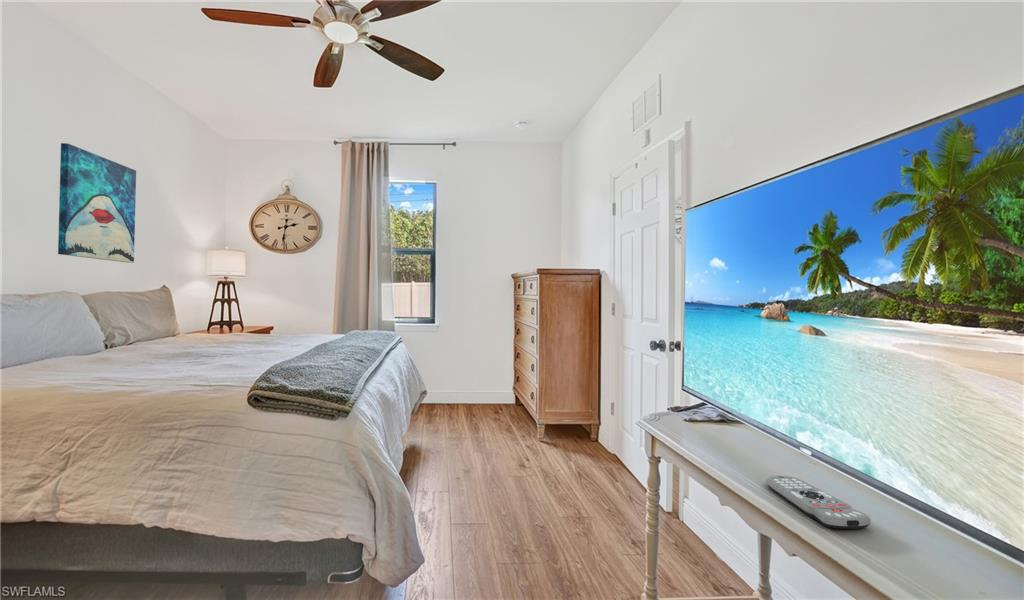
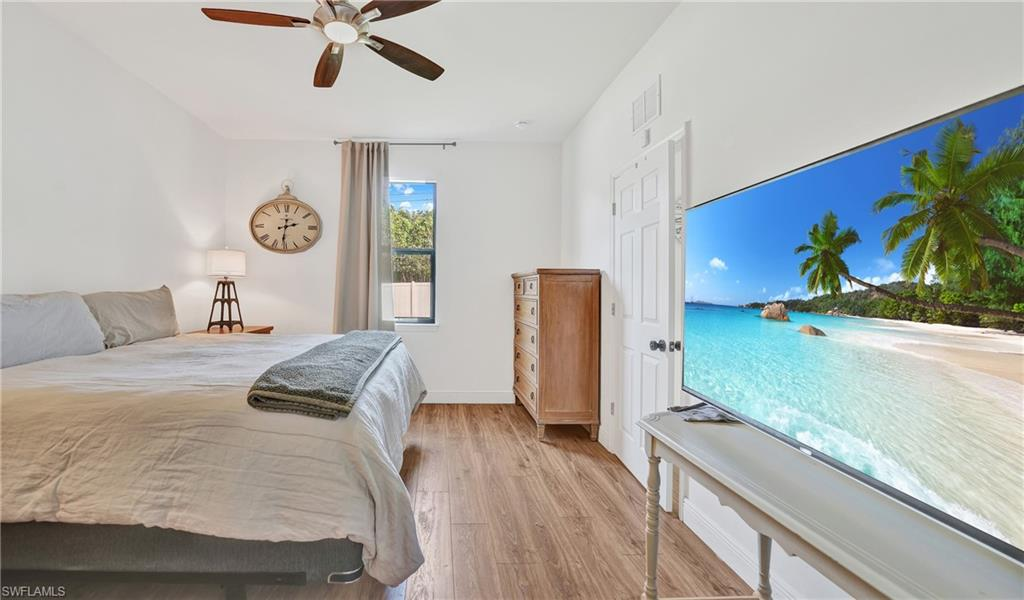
- remote control (810, 499)
- wall art (100, 208)
